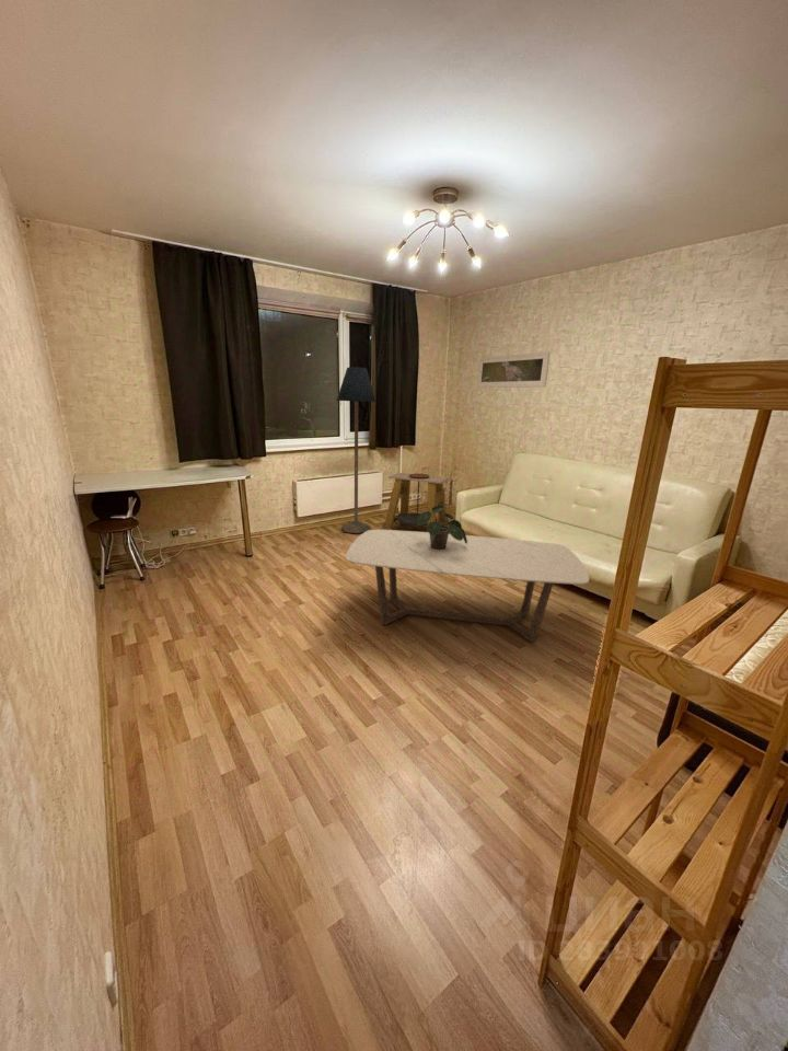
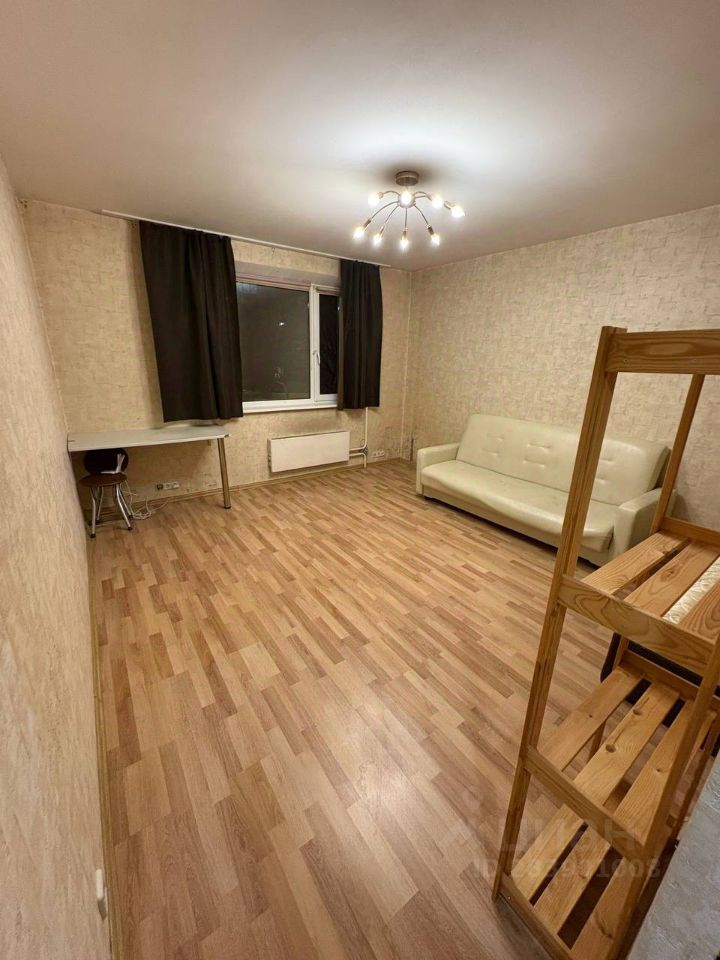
- potted plant (441, 527)
- floor lamp (356, 452)
- coffee table (460, 575)
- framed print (510, 371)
- side table (417, 504)
